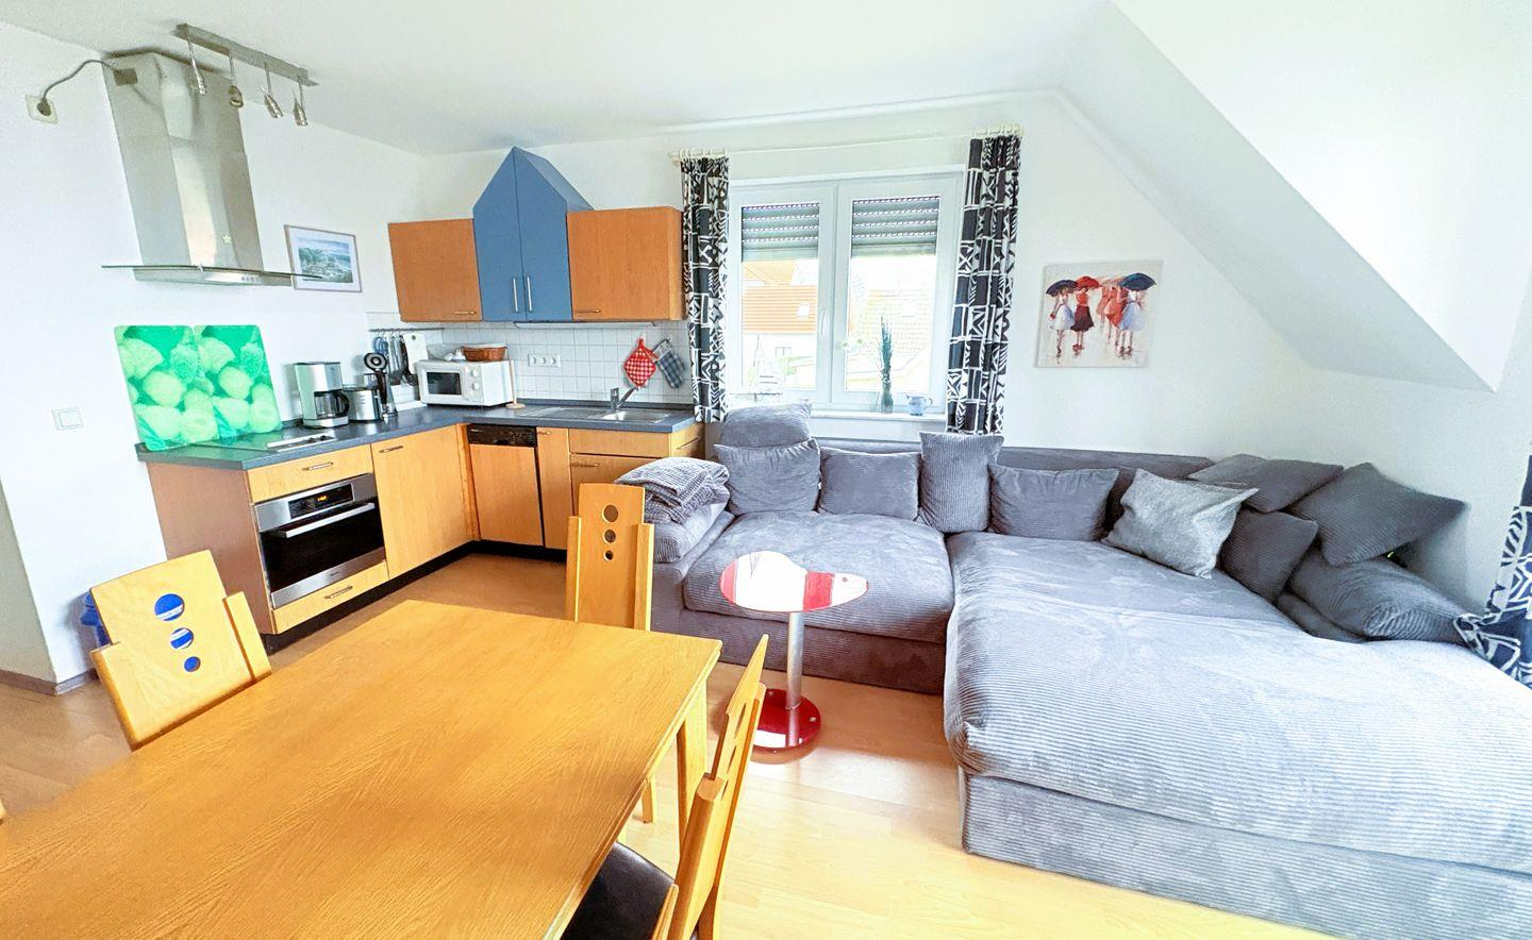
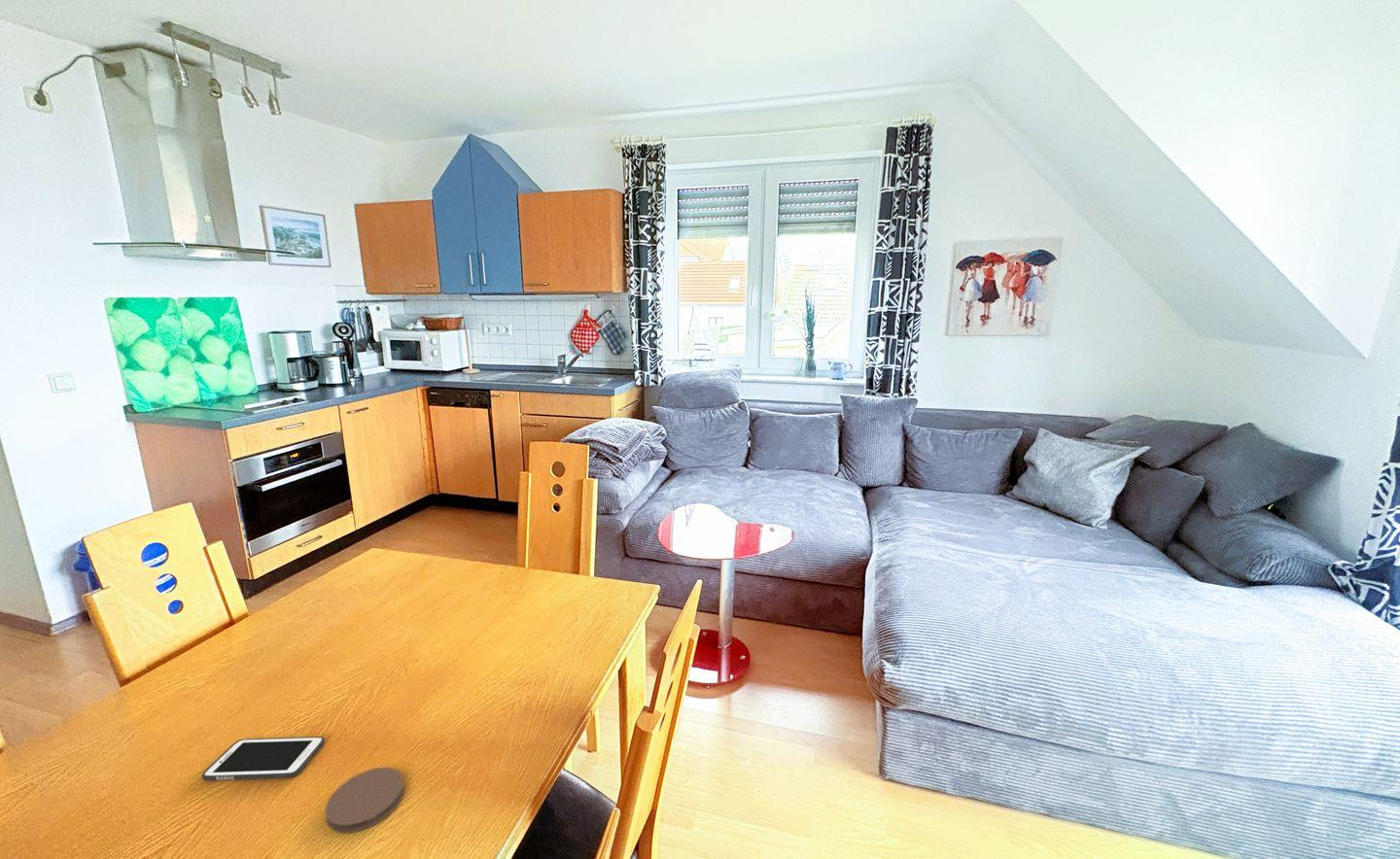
+ cell phone (265, 758)
+ coaster (366, 798)
